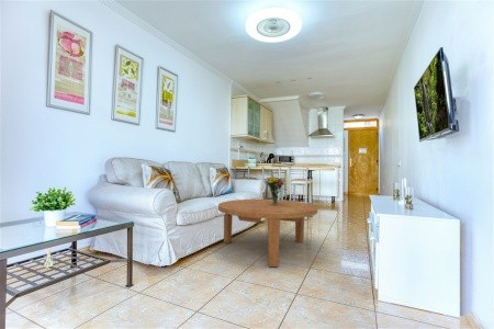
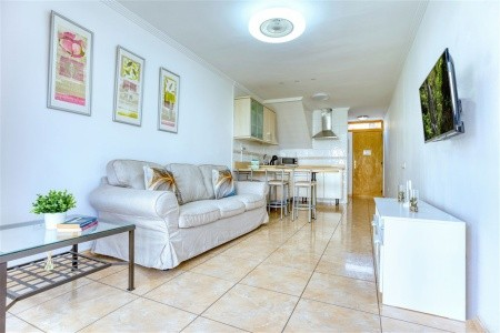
- coffee table (268, 226)
- bouquet (276, 190)
